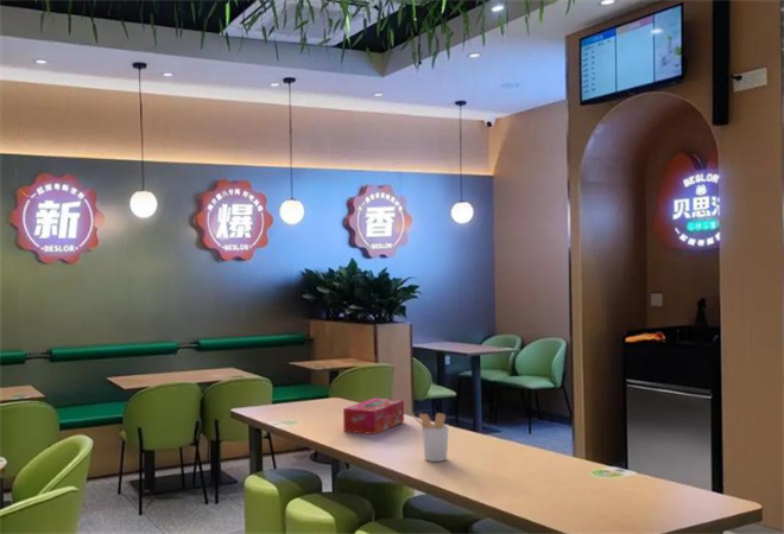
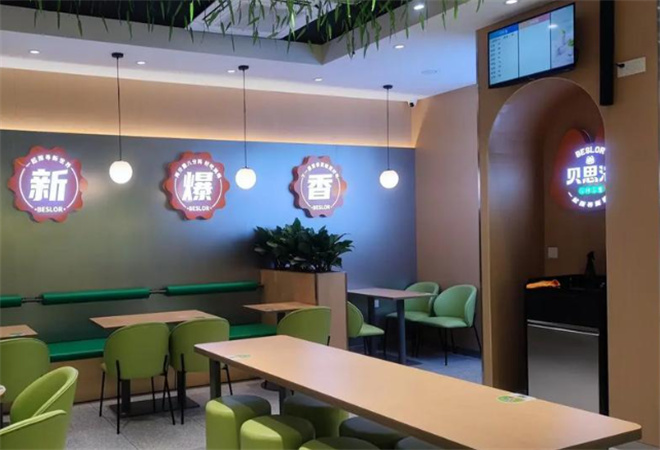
- utensil holder (429, 434)
- tissue box (374, 414)
